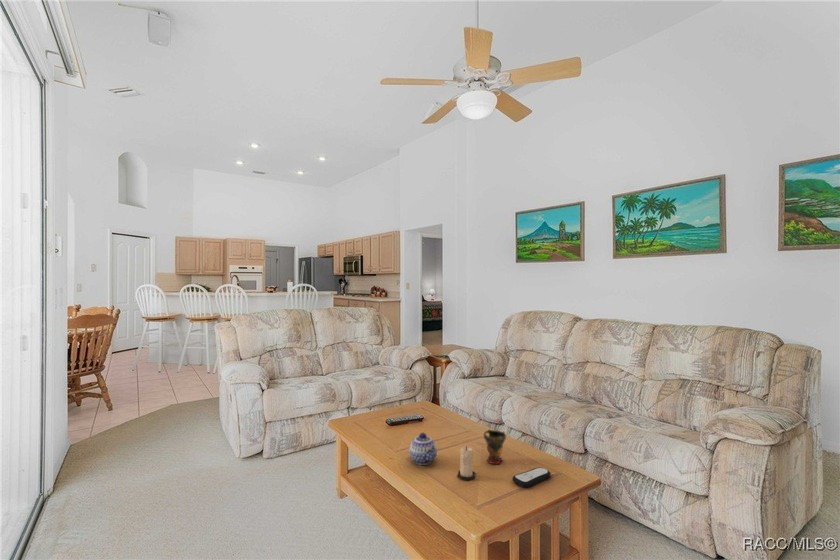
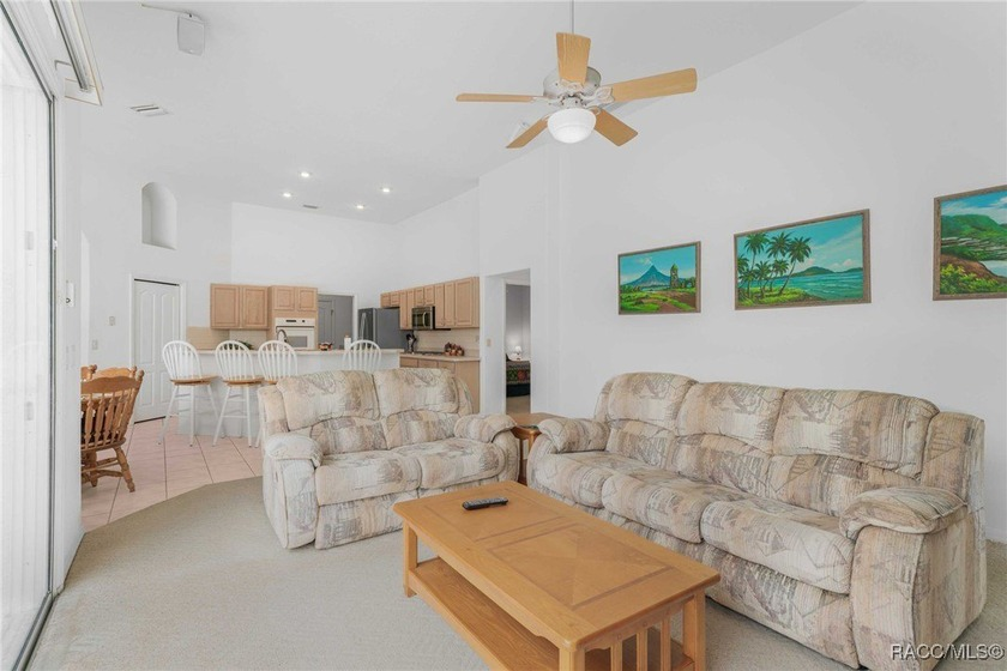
- remote control (532, 476)
- cup (494, 446)
- candle (466, 460)
- teapot (423, 447)
